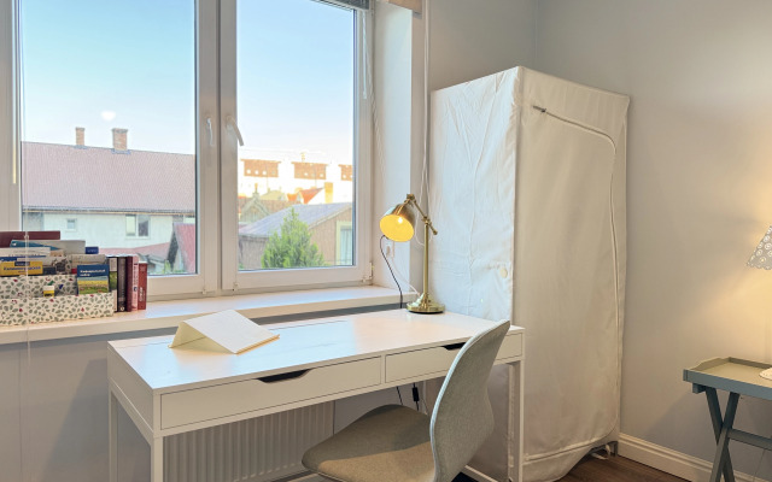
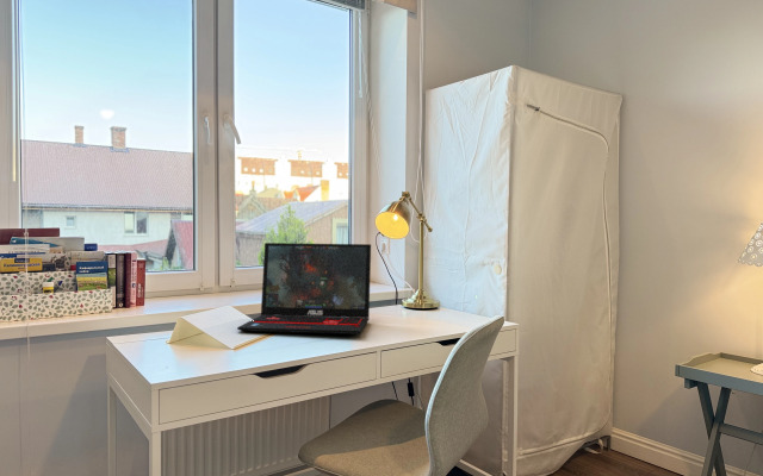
+ laptop (308, 284)
